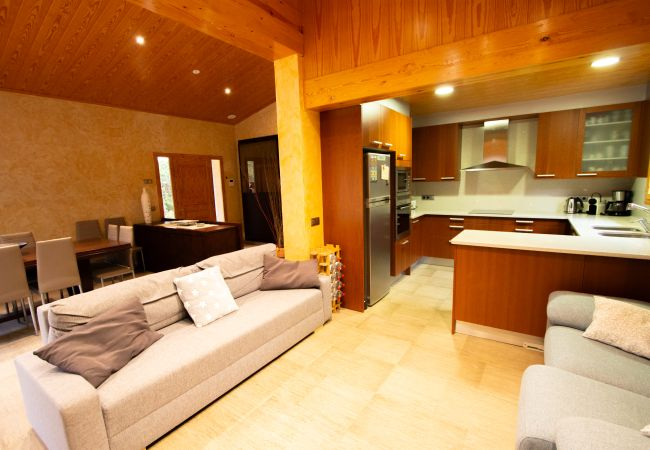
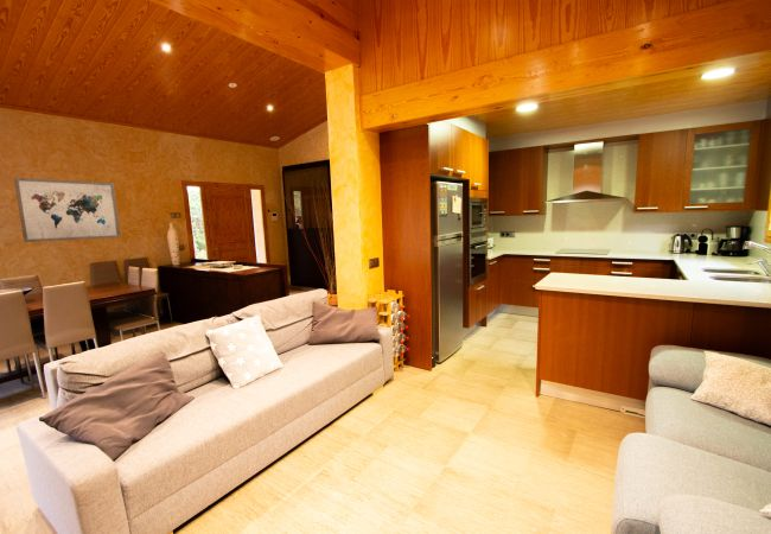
+ wall art (71, 210)
